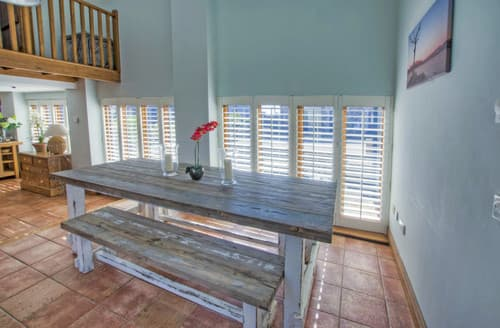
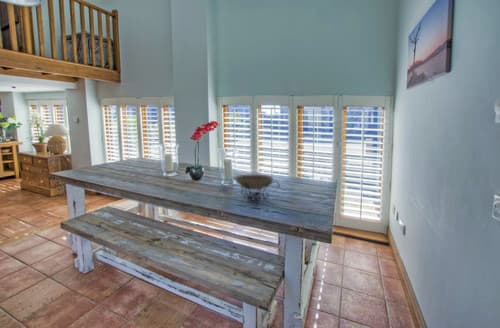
+ decorative bowl (254, 188)
